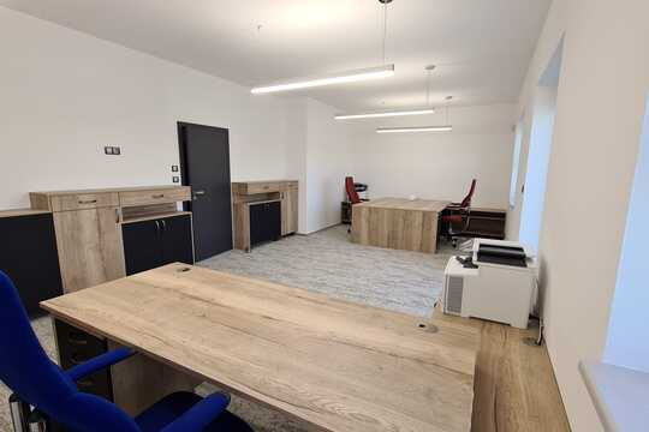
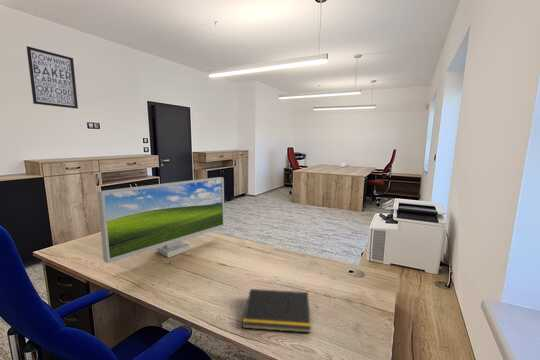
+ wall art (54, 79)
+ monitor (172, 217)
+ notepad (277, 308)
